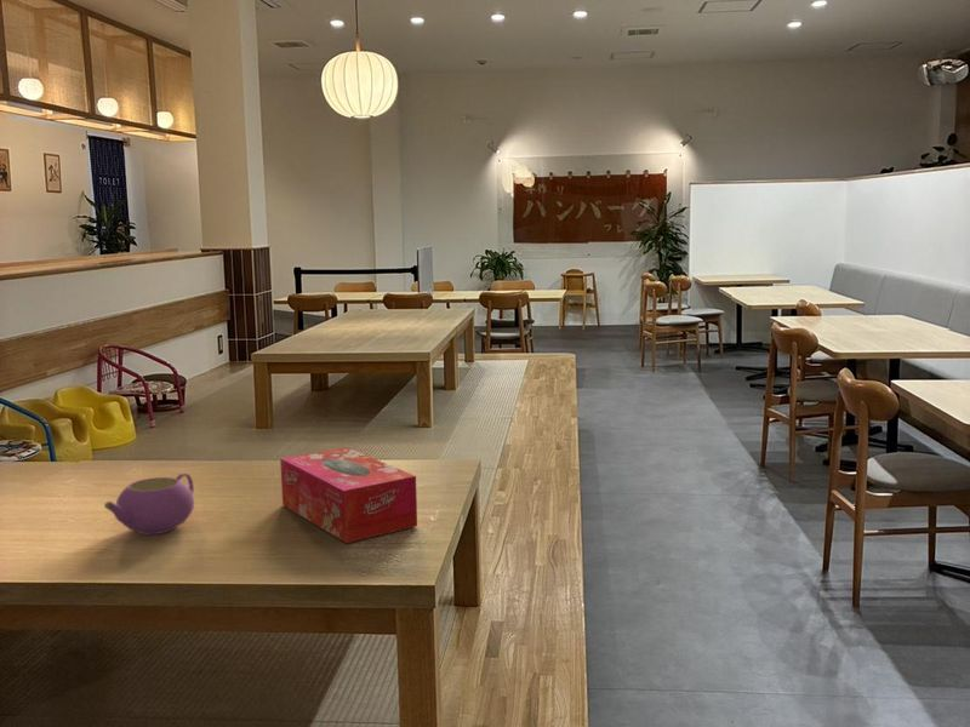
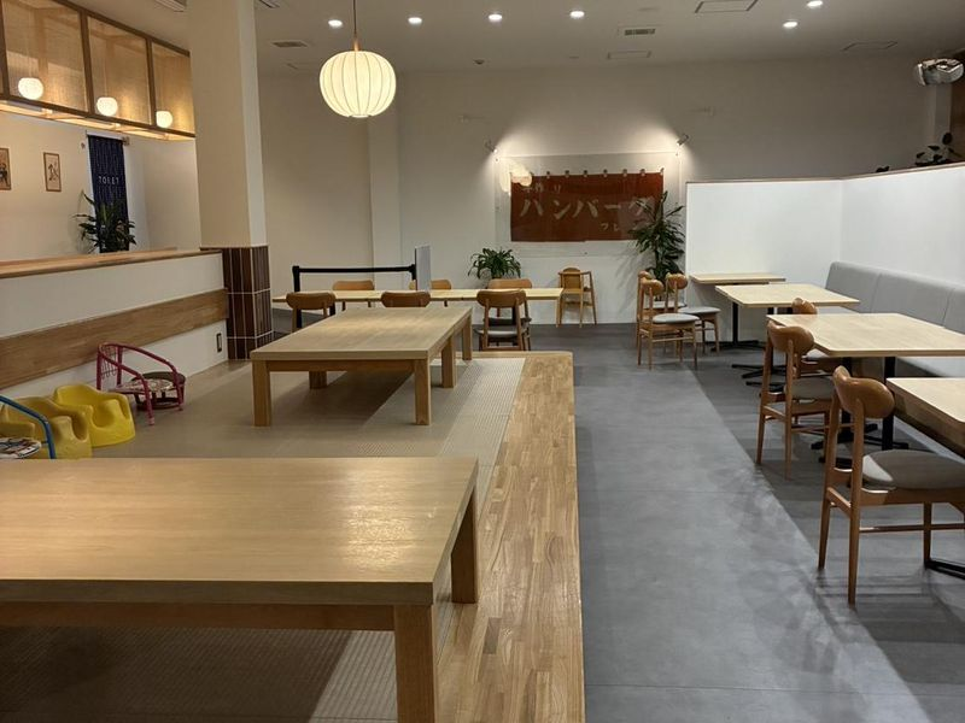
- teapot (153, 506)
- tissue box (346, 491)
